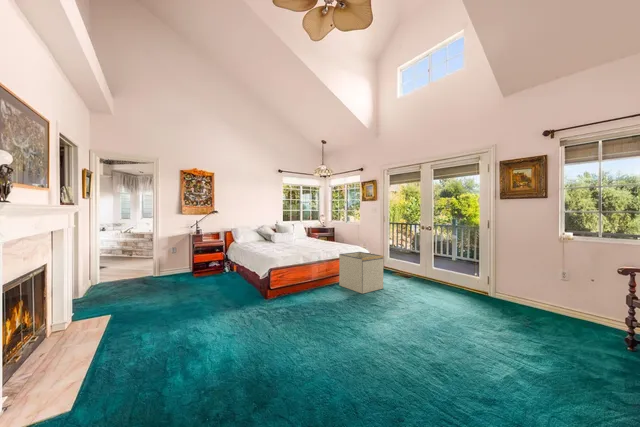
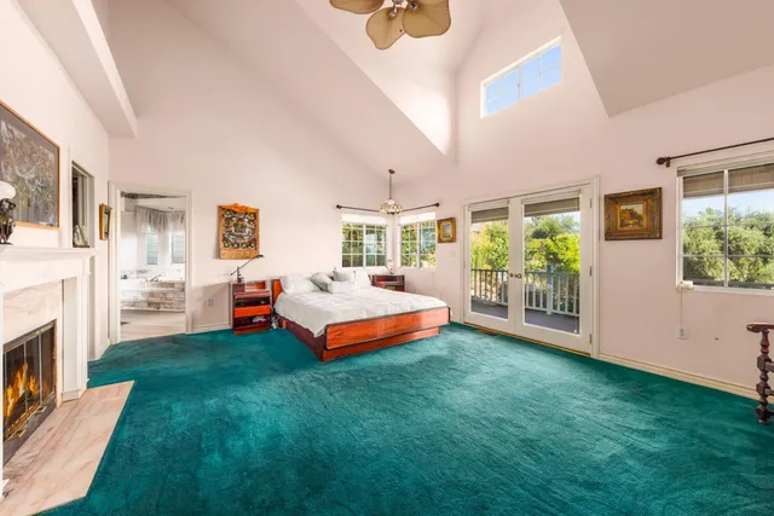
- storage bin (361, 270)
